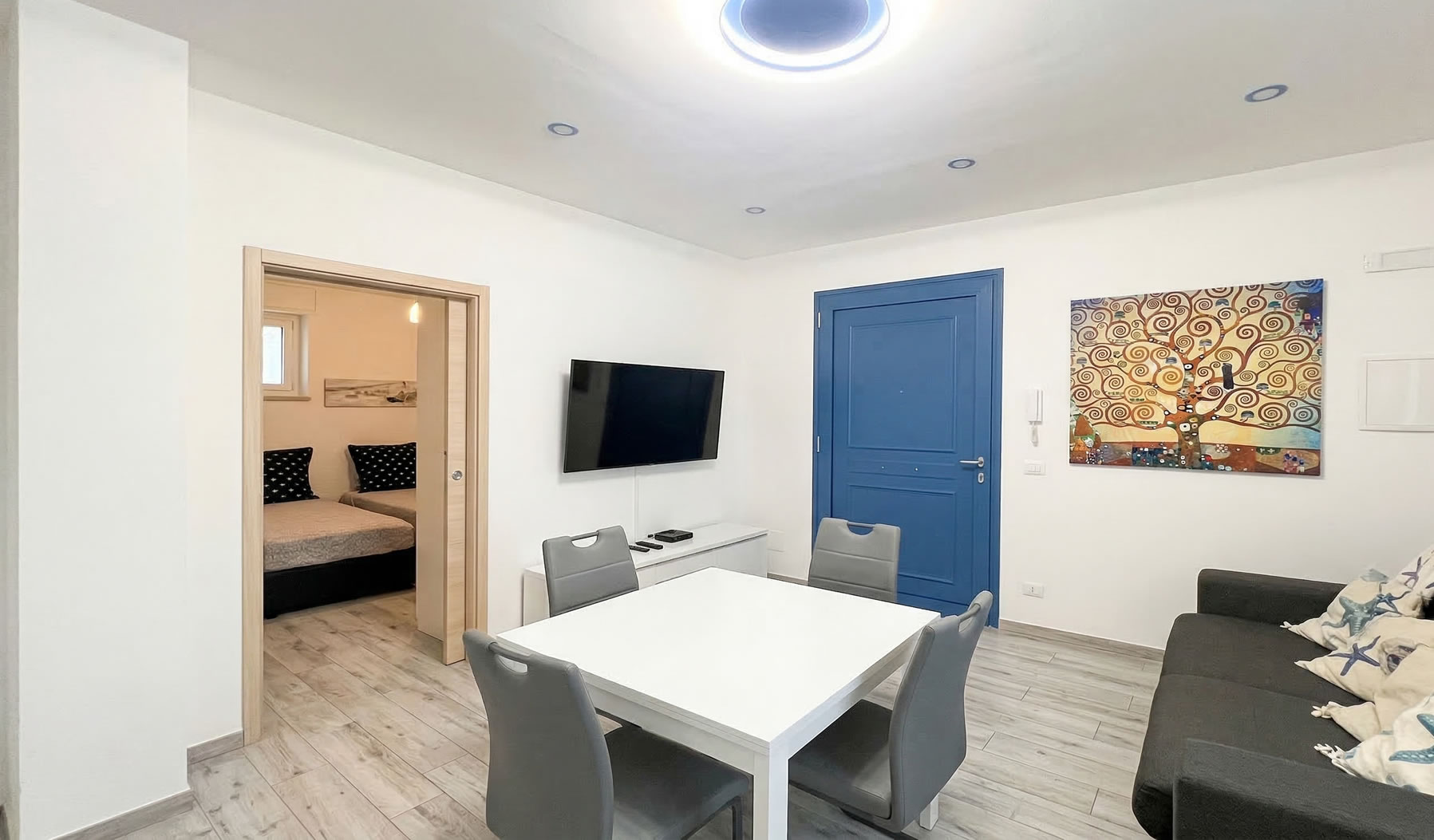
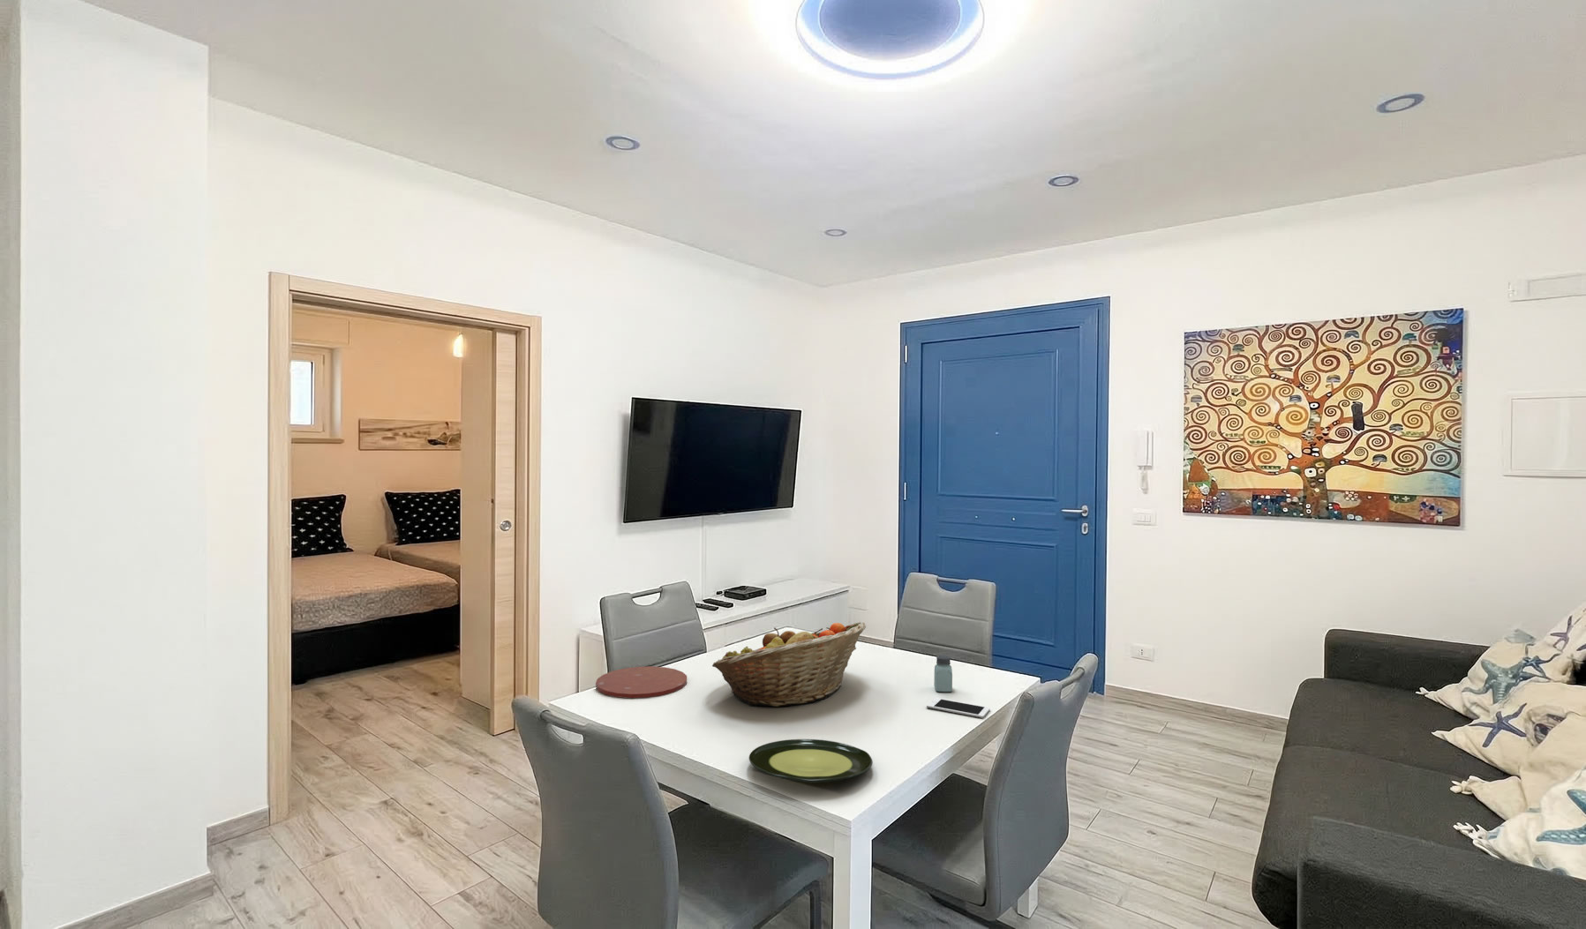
+ cell phone (958, 708)
+ plate (641, 681)
+ plate (811, 760)
+ saltshaker (942, 672)
+ fruit basket (792, 657)
